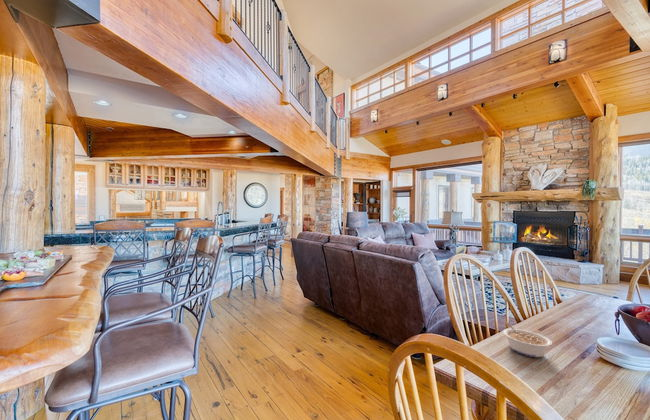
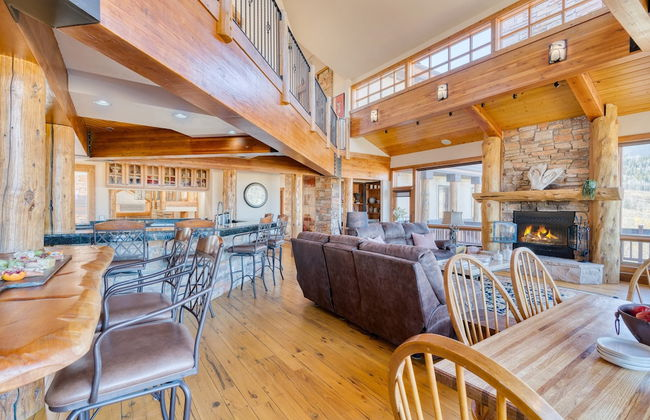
- legume (524, 341)
